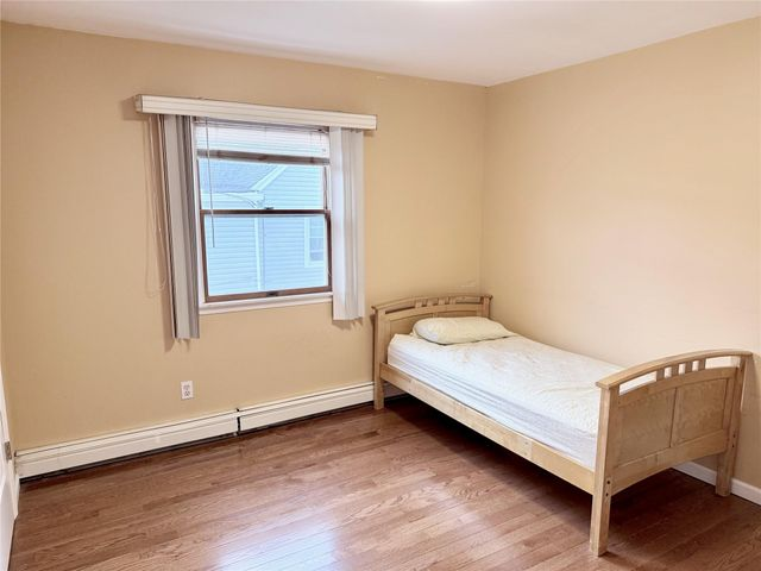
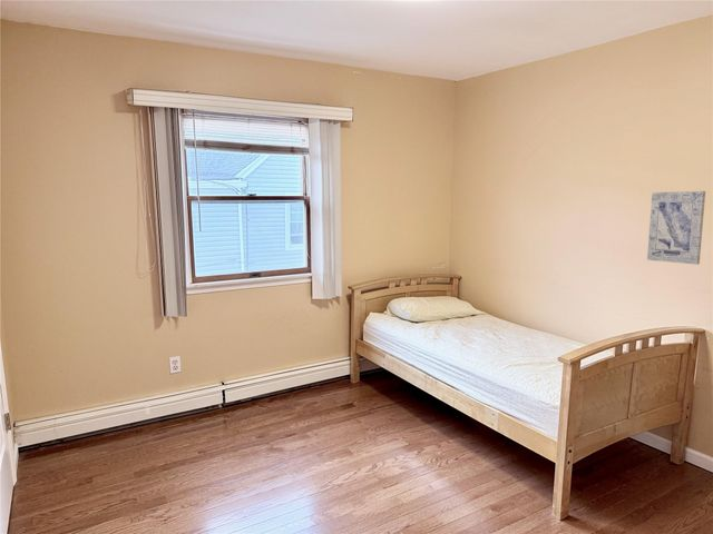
+ wall art (674, 227)
